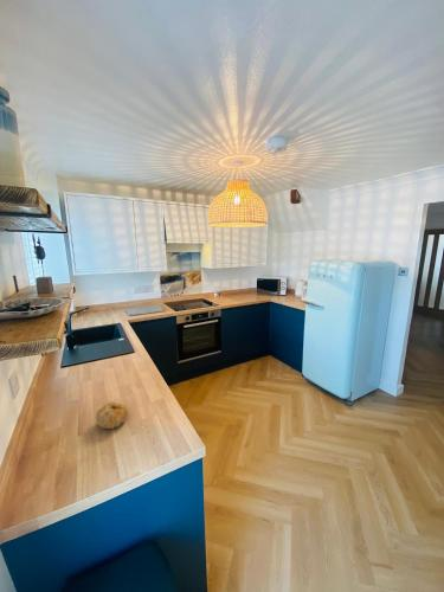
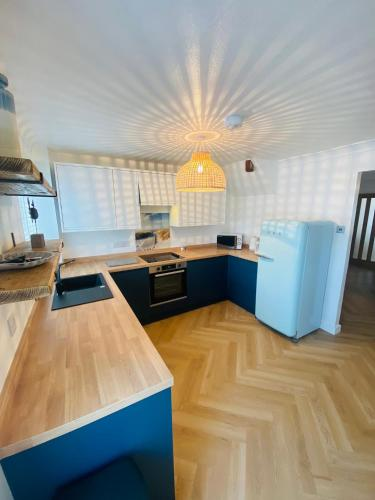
- fruit (111, 413)
